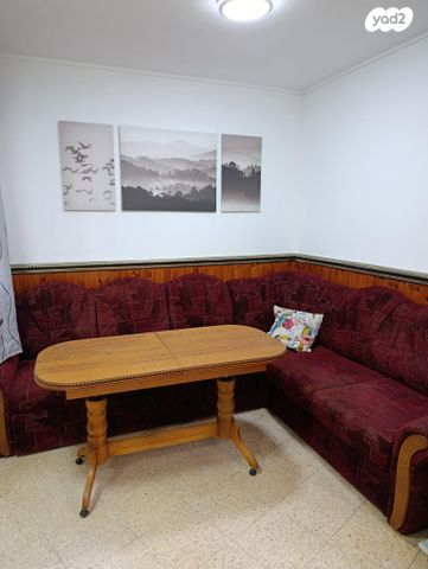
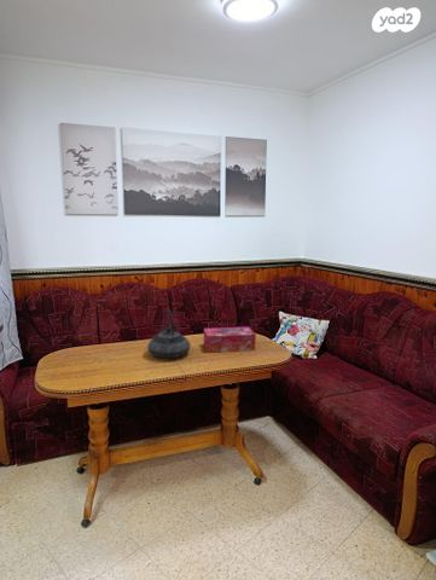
+ teapot (168, 330)
+ tissue box (228, 338)
